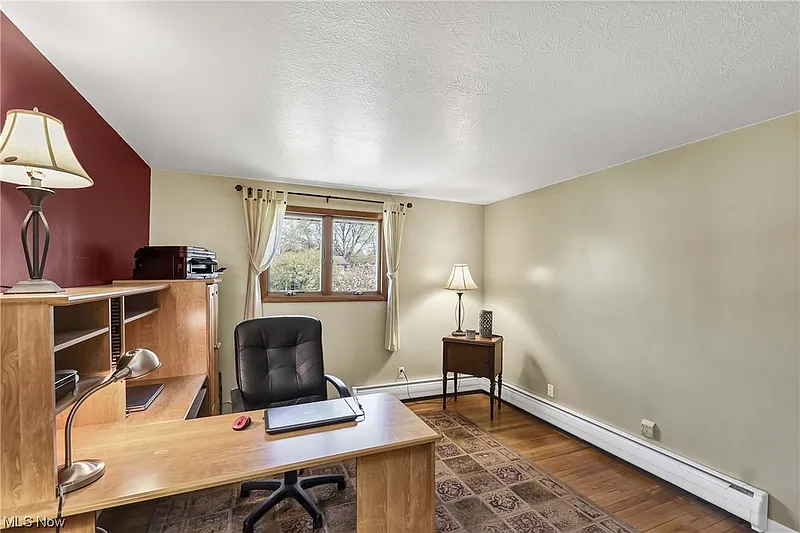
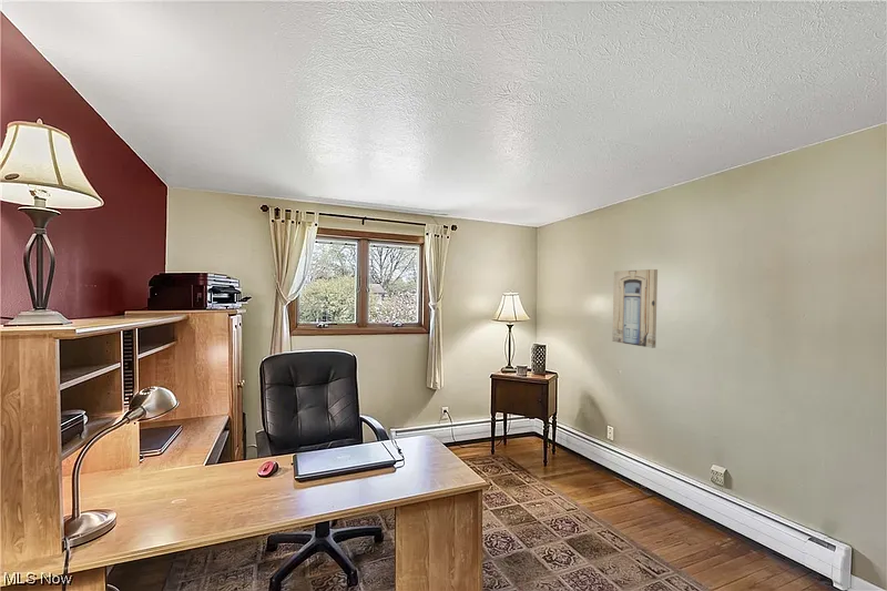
+ wall art (633, 307)
